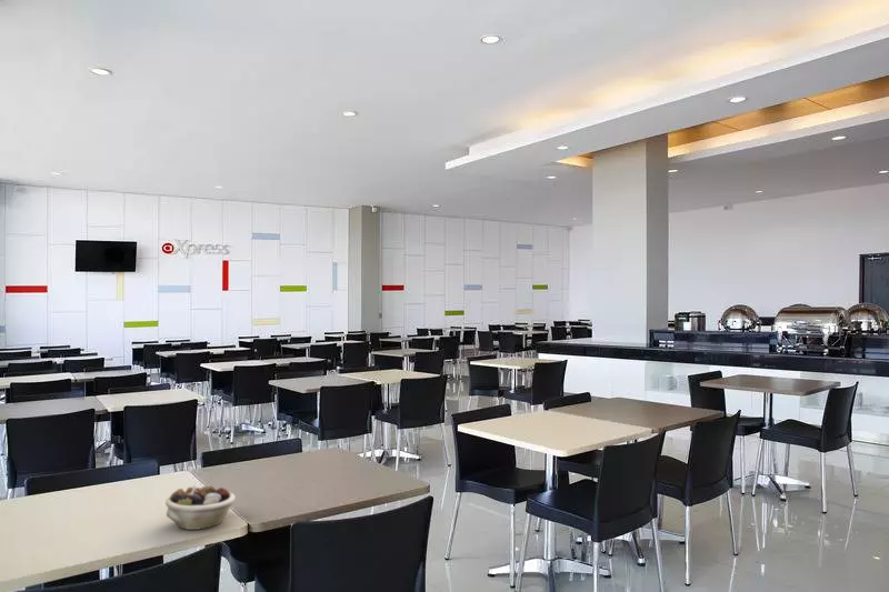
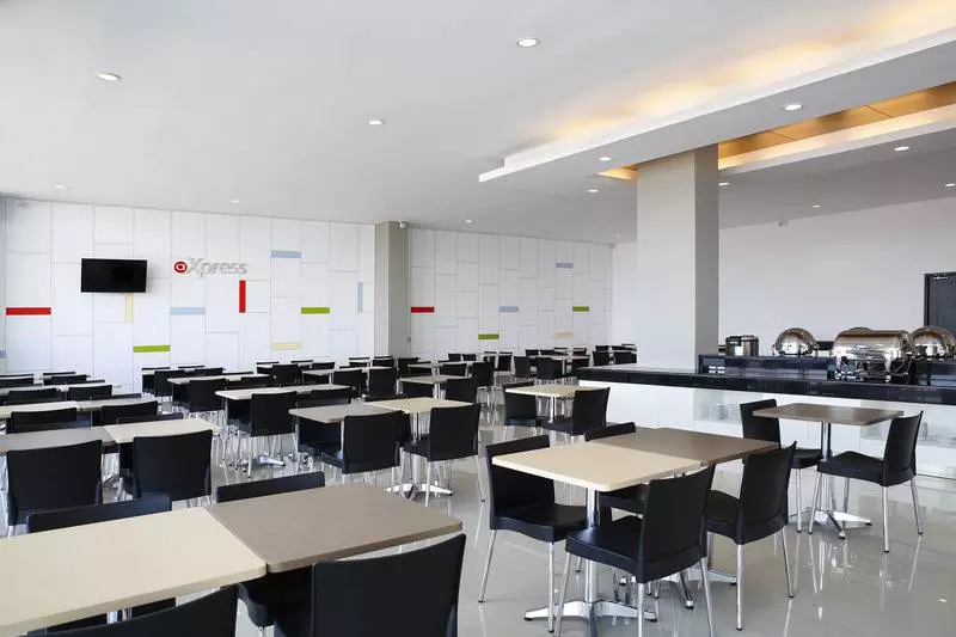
- succulent planter (200, 504)
